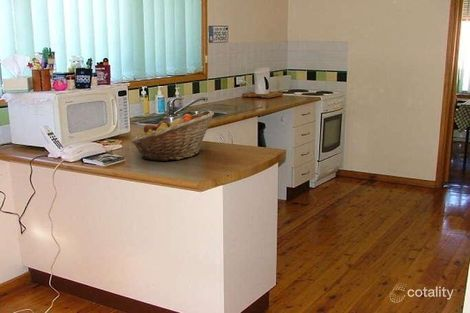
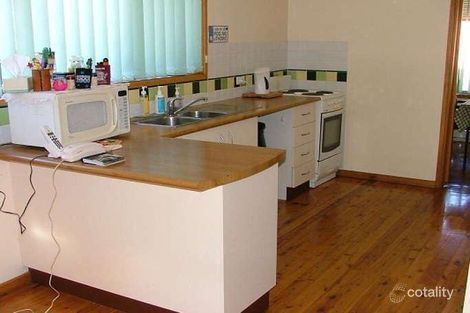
- fruit basket (174, 133)
